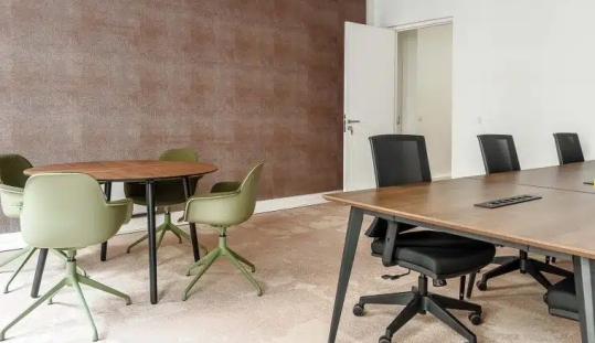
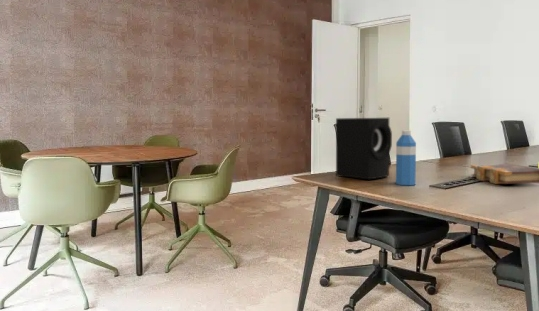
+ water bottle (405, 157)
+ book (505, 173)
+ speaker (363, 147)
